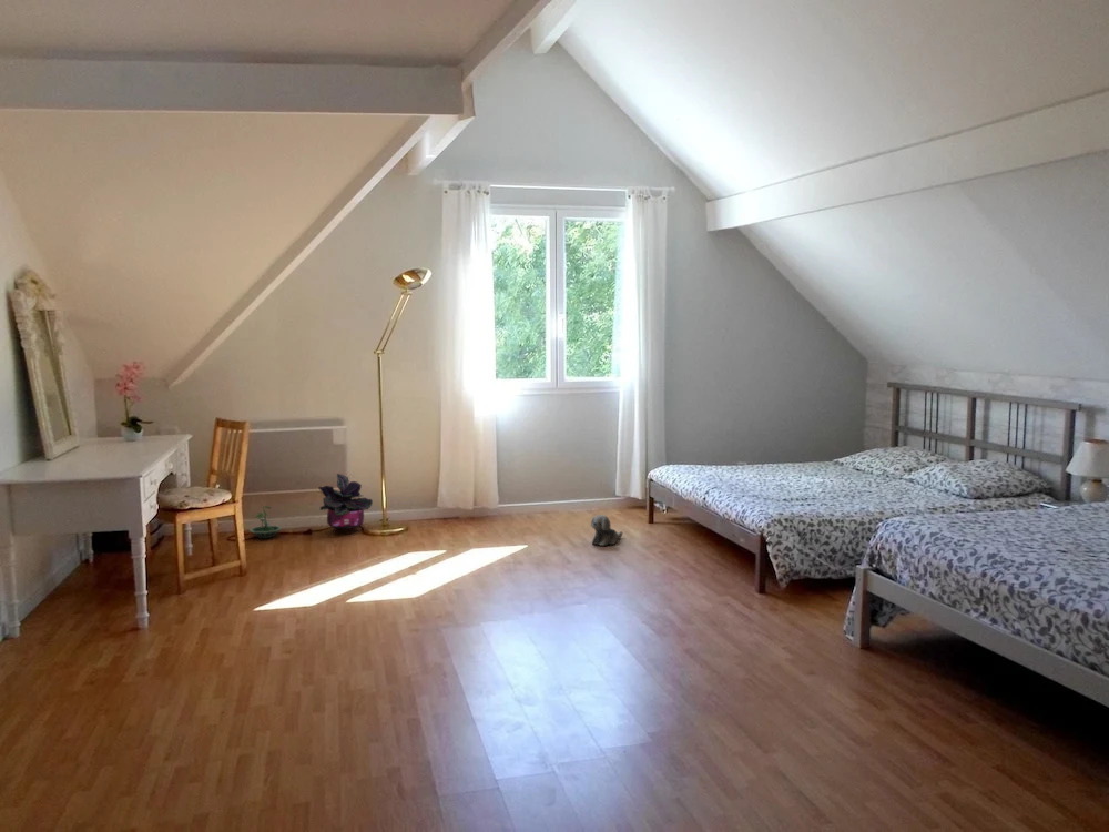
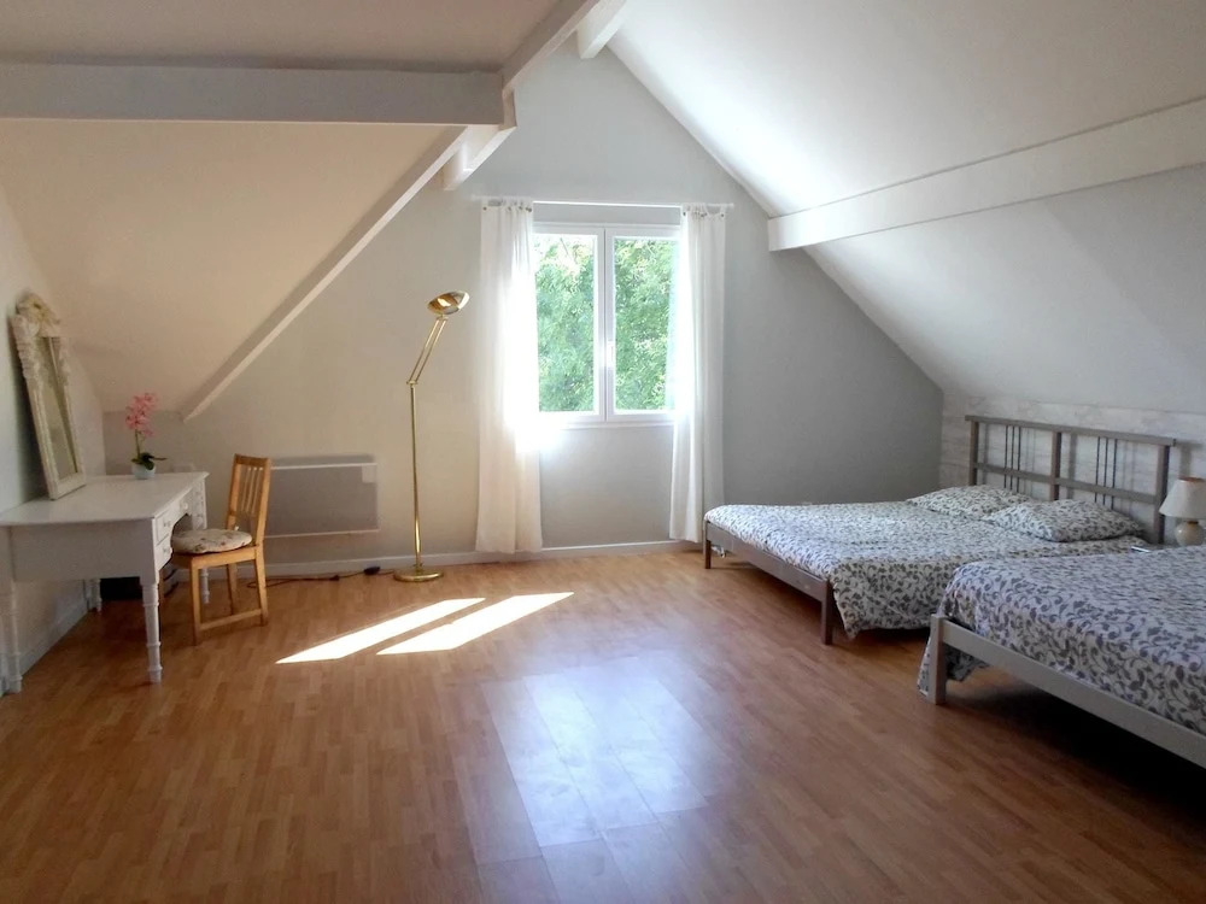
- potted plant (345, 503)
- plush toy (606, 527)
- terrarium (264, 511)
